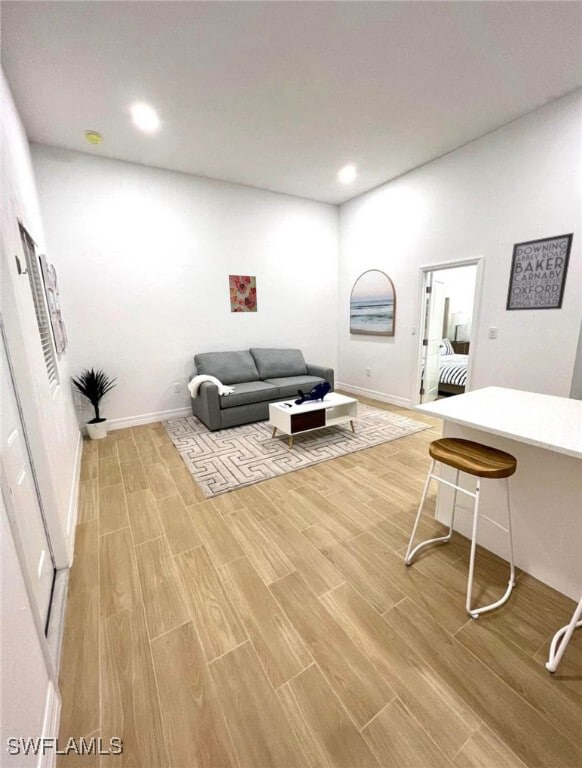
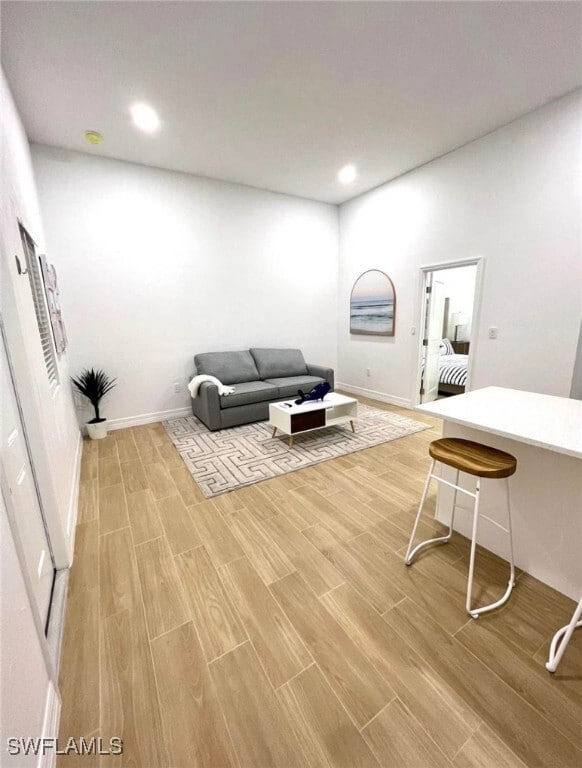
- wall art (243, 294)
- wall art (536, 275)
